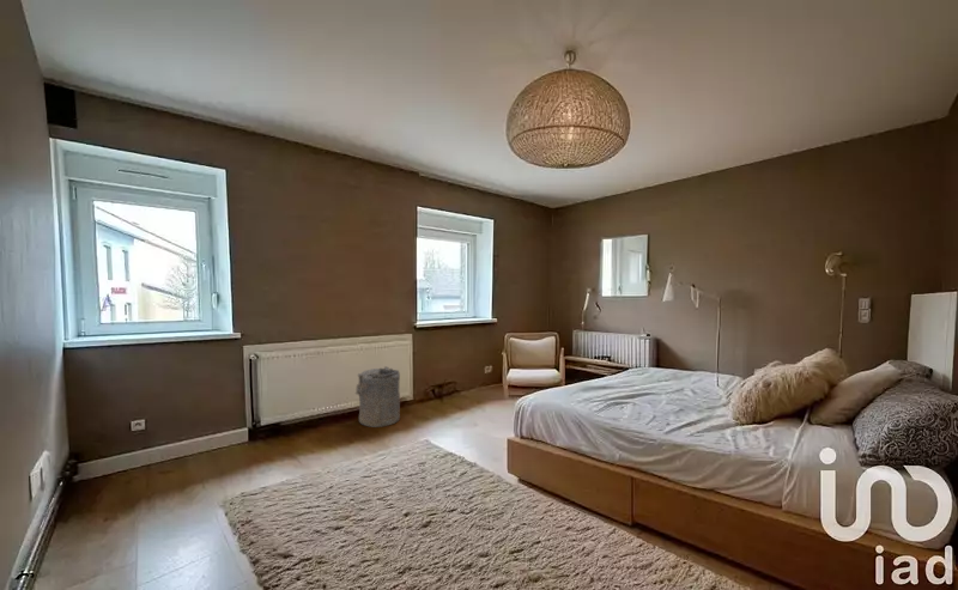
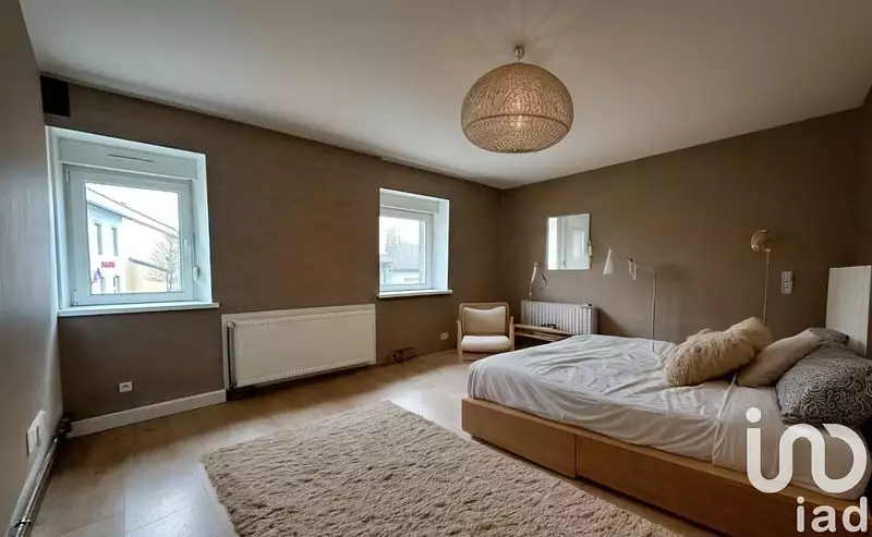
- laundry hamper (377, 394)
